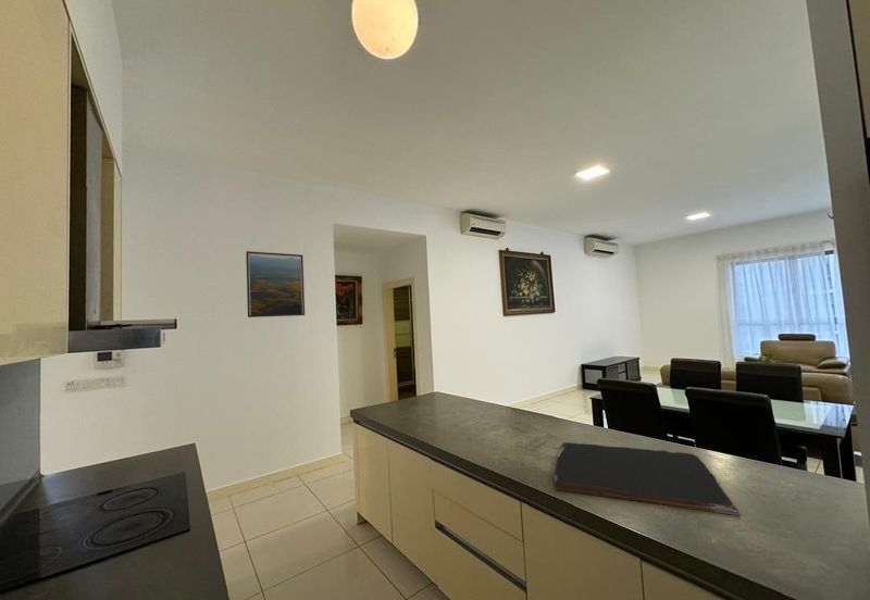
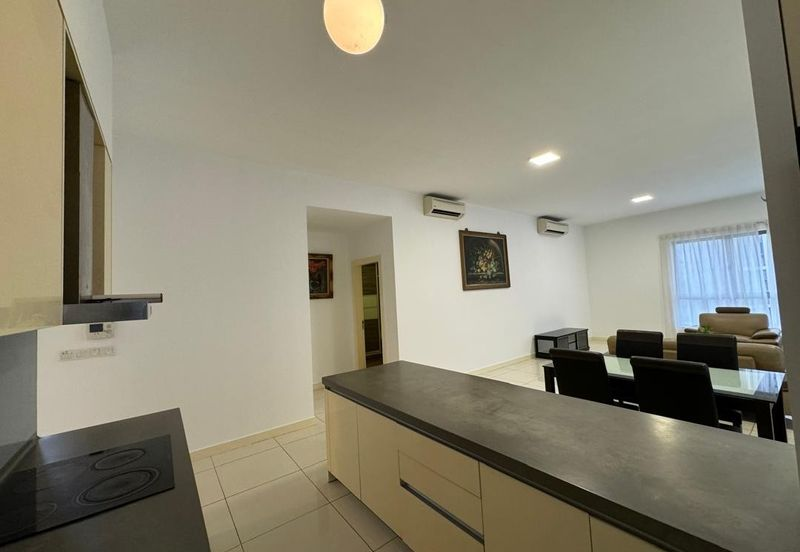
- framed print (276, 284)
- cutting board (630, 470)
